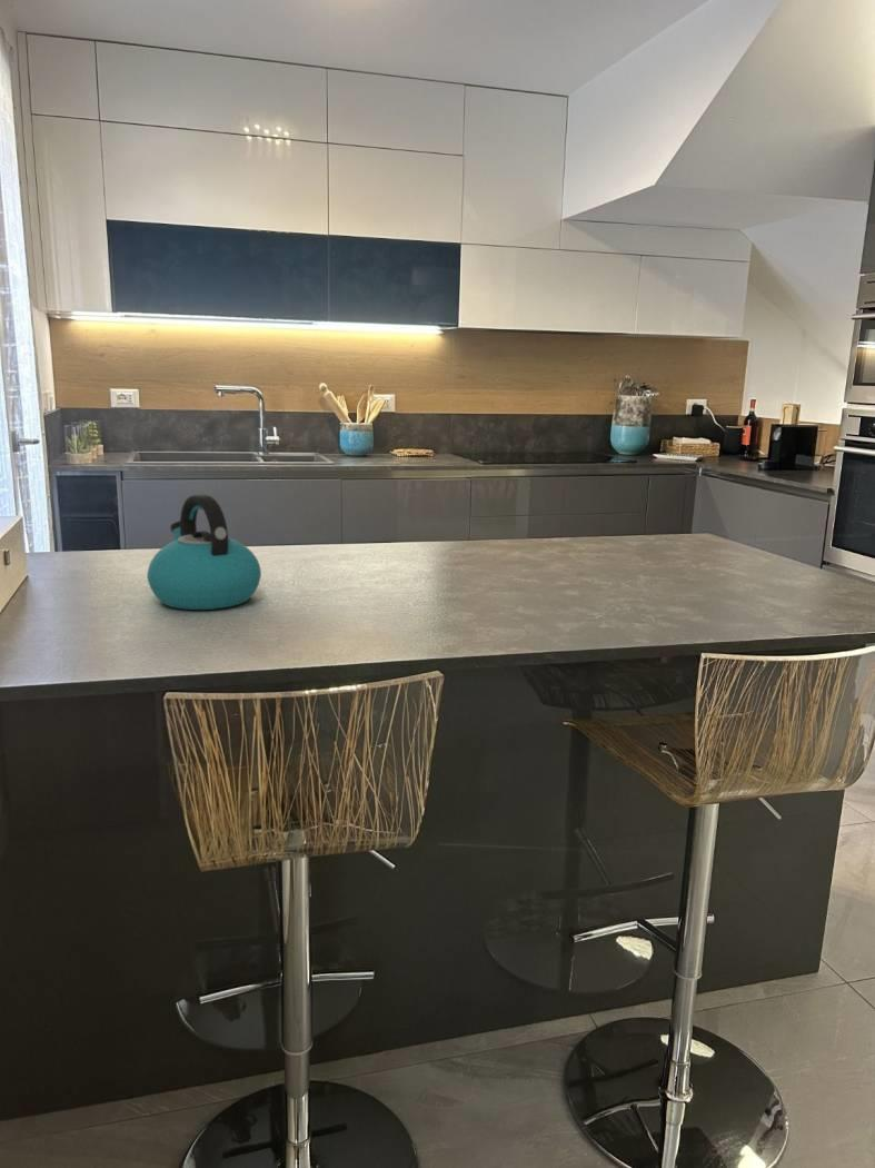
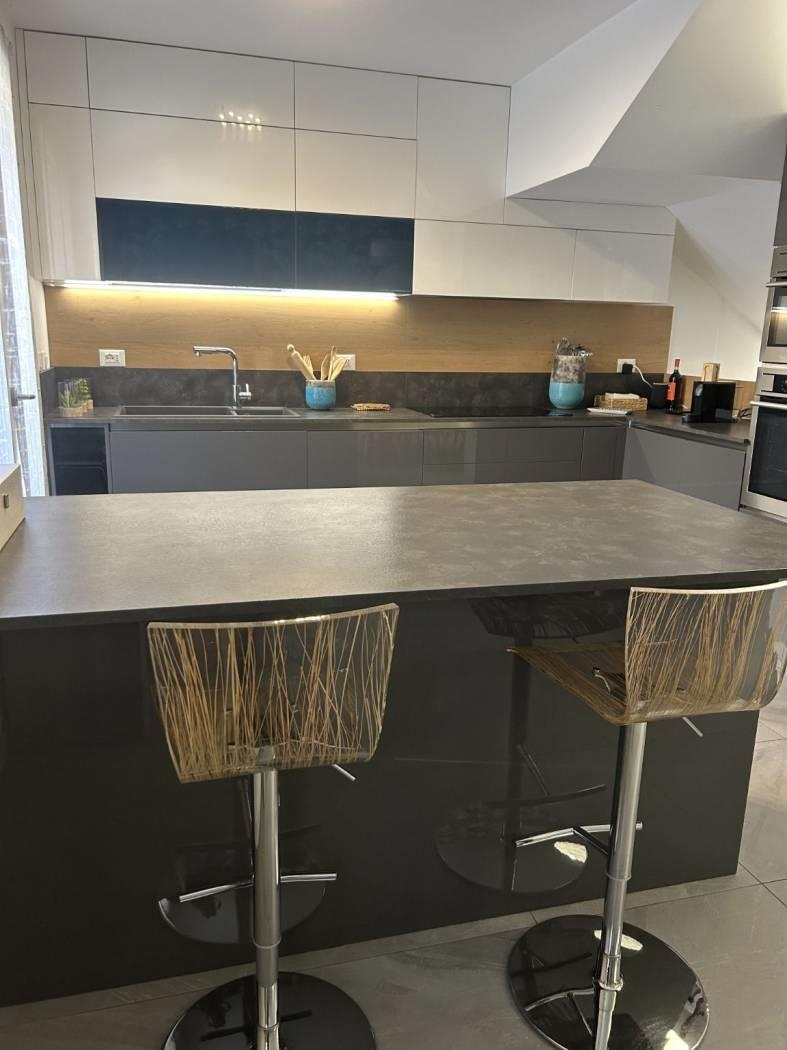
- kettle (200, 546)
